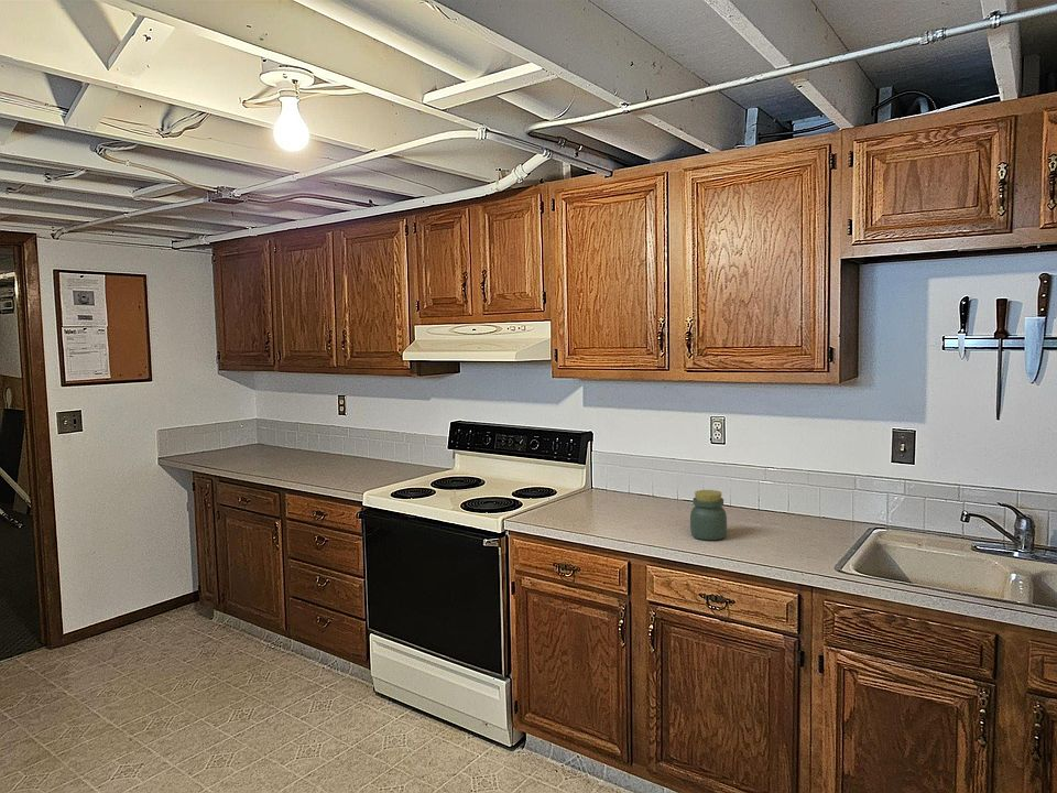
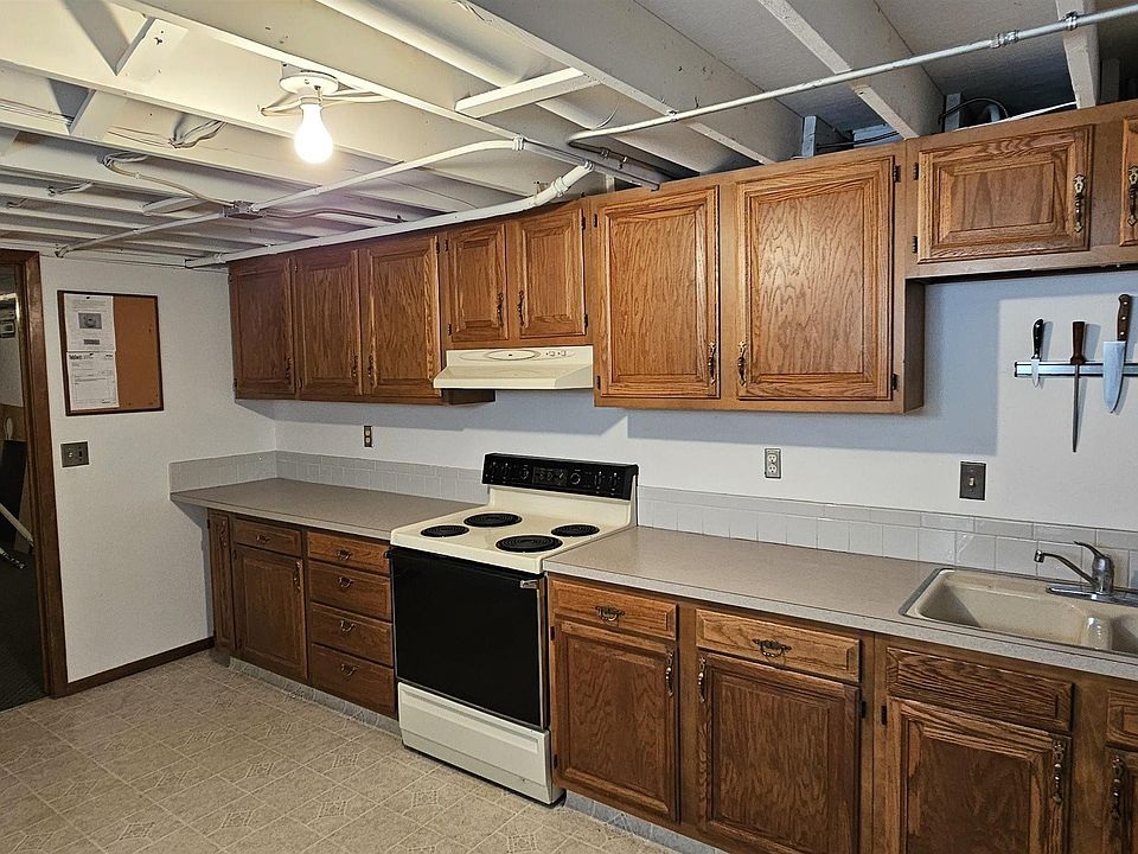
- jar (708, 514)
